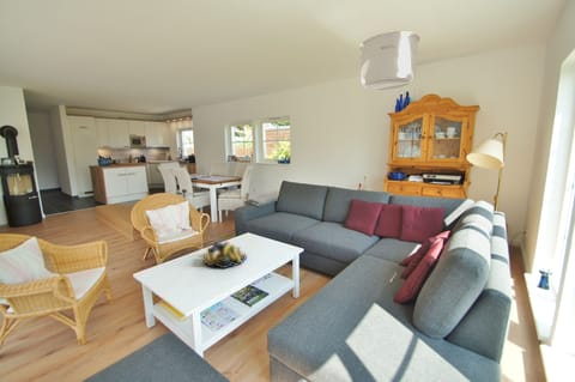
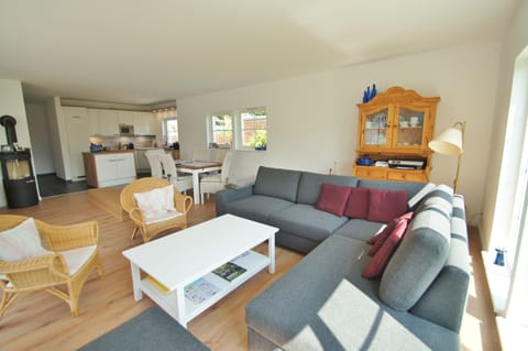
- ceiling light (387, 63)
- fruit bowl (225, 251)
